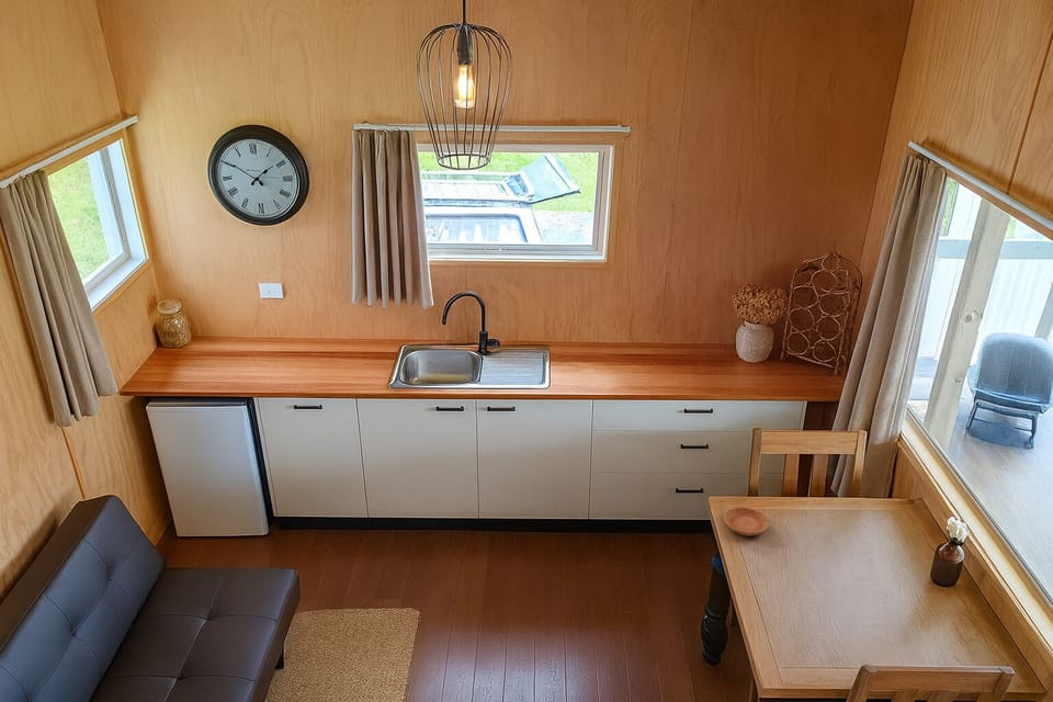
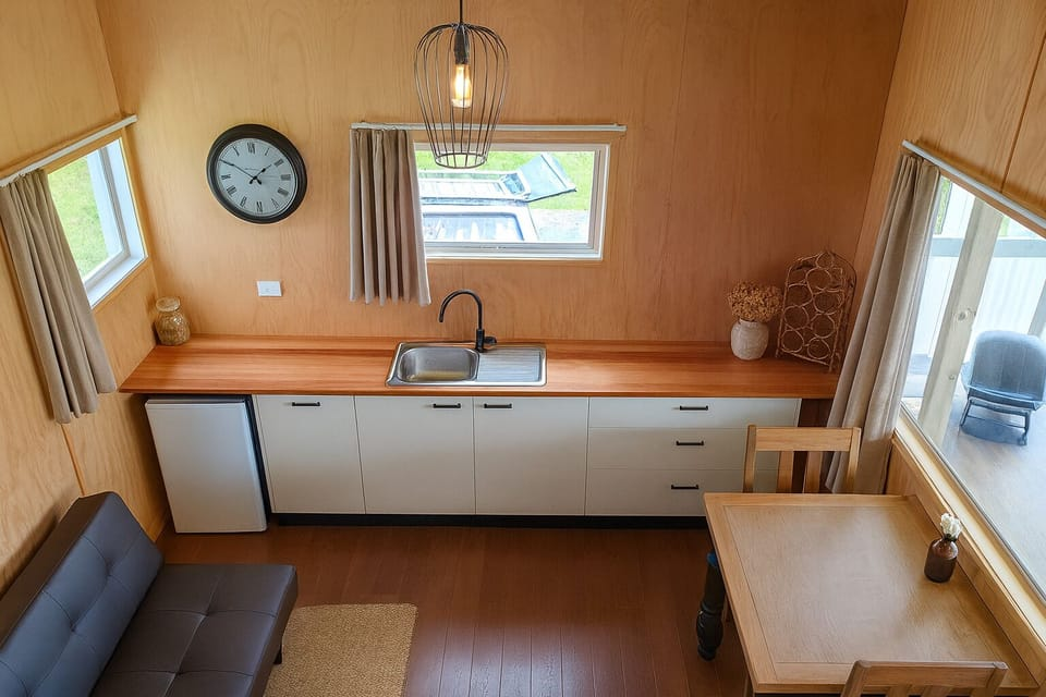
- saucer (746, 522)
